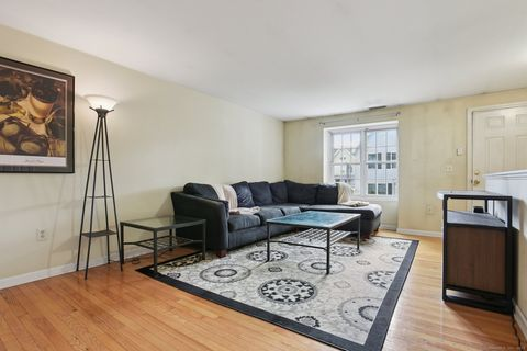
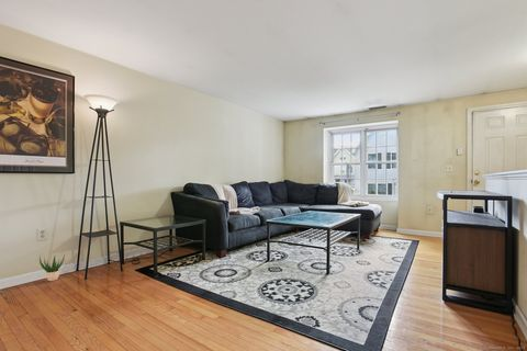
+ potted plant (52, 265)
